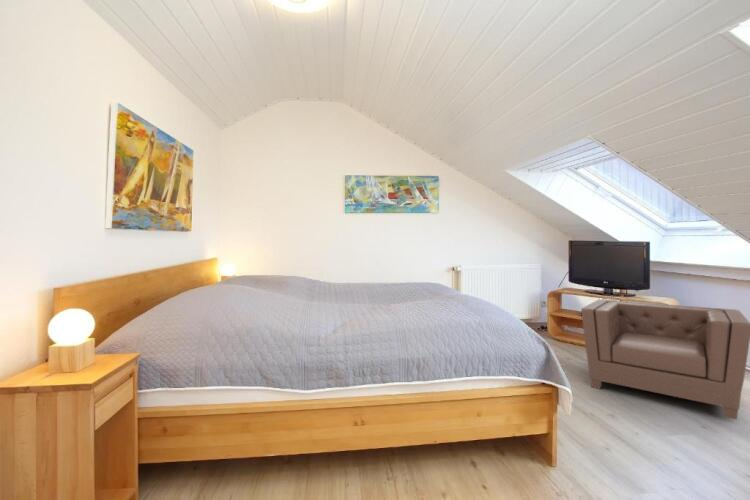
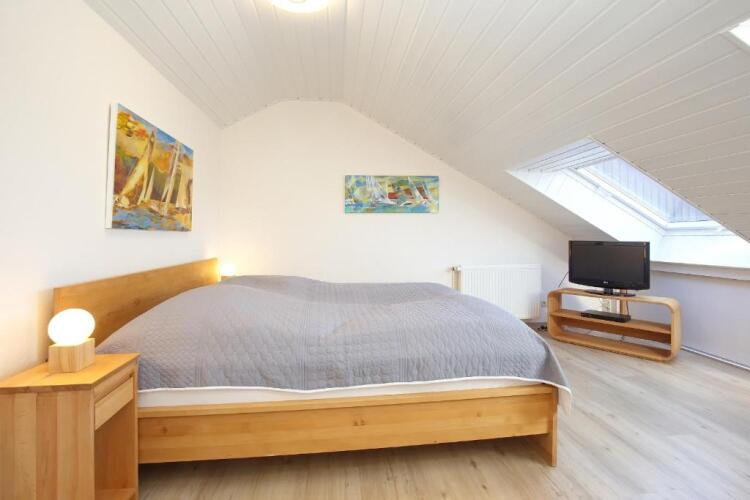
- armchair (659, 348)
